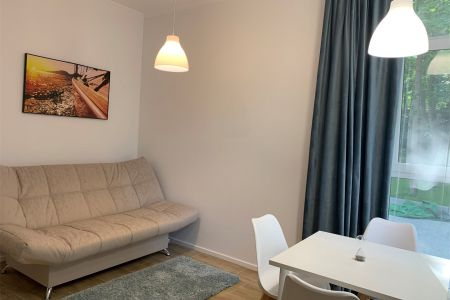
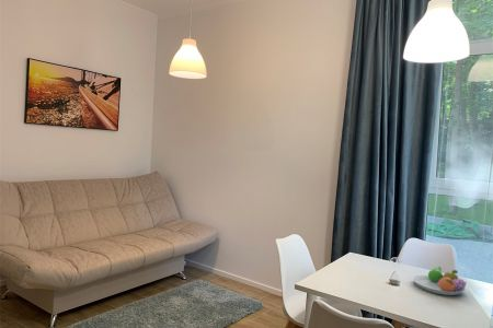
+ fruit bowl (439, 278)
